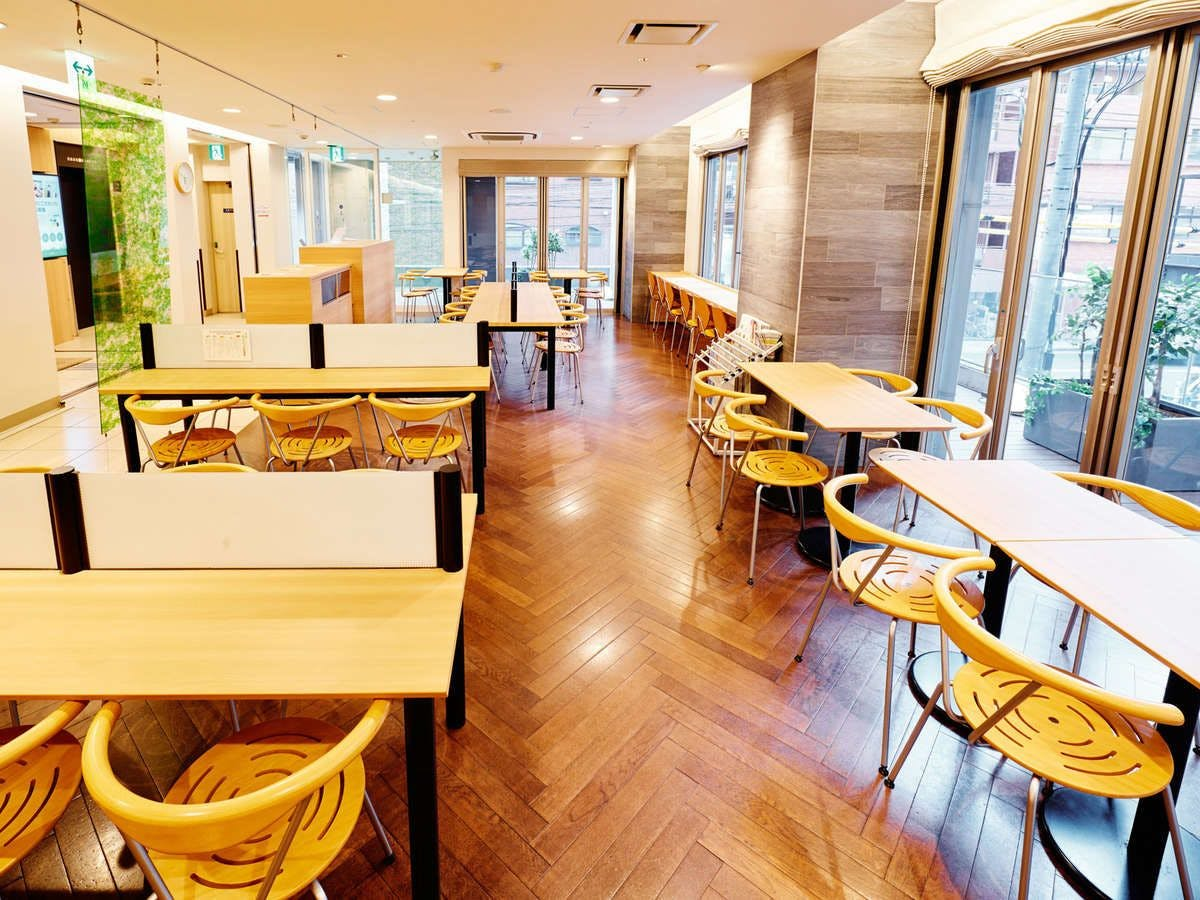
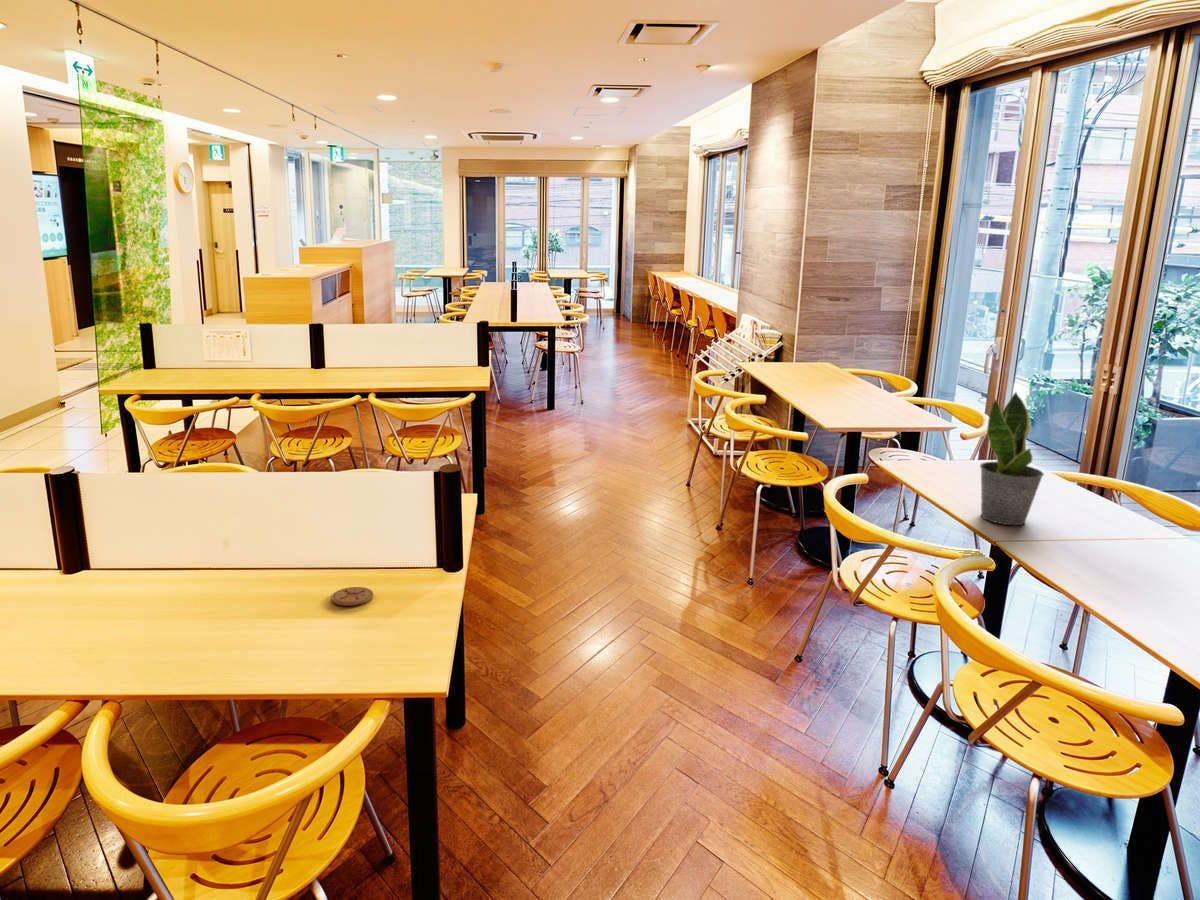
+ potted plant (1013, 458)
+ coaster (352, 596)
